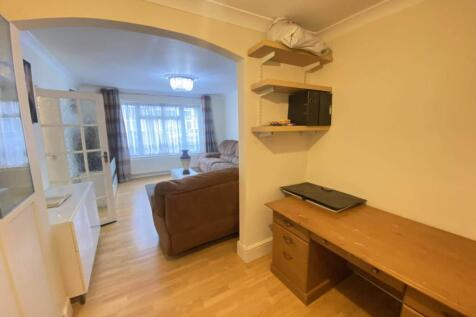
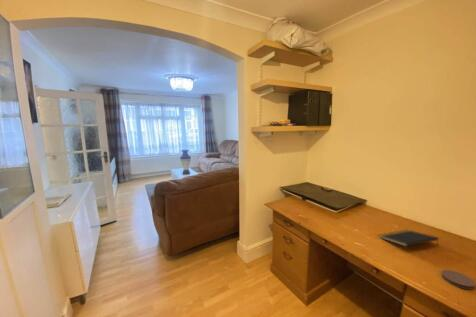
+ coaster (457, 279)
+ notepad (406, 237)
